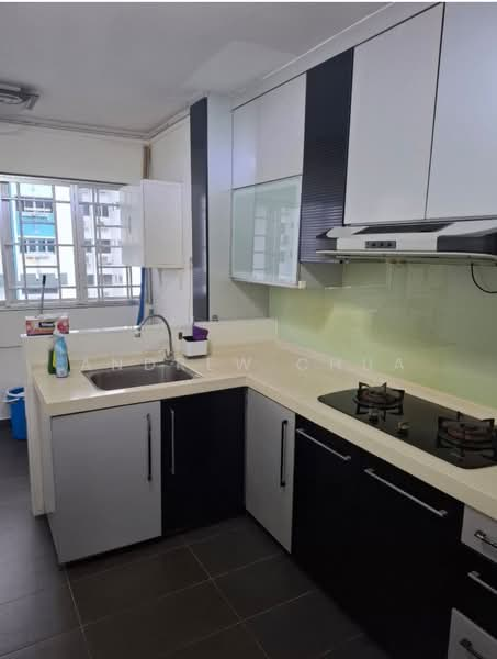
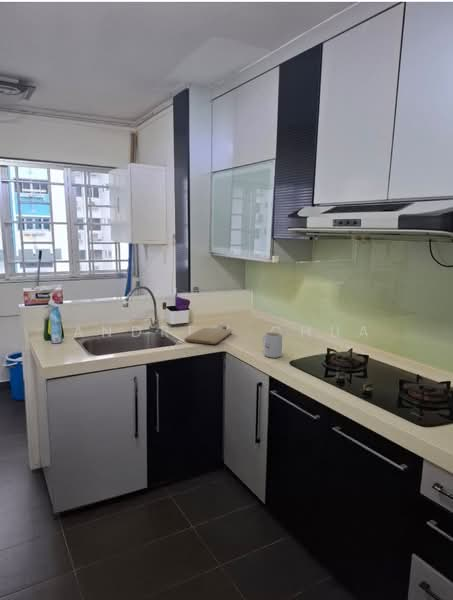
+ chopping board (212, 333)
+ mug (270, 343)
